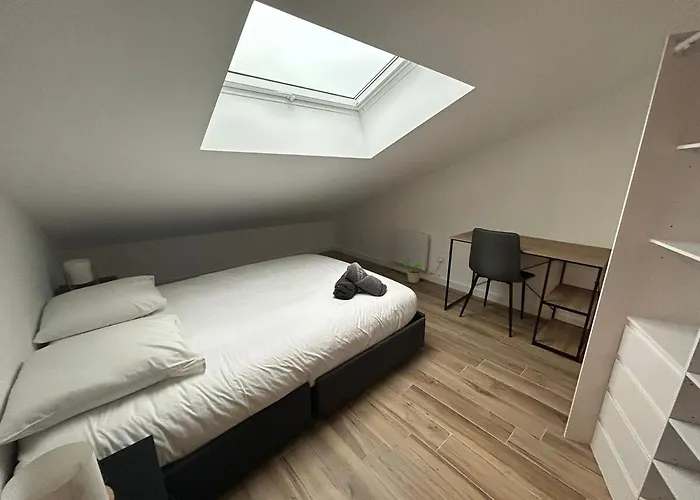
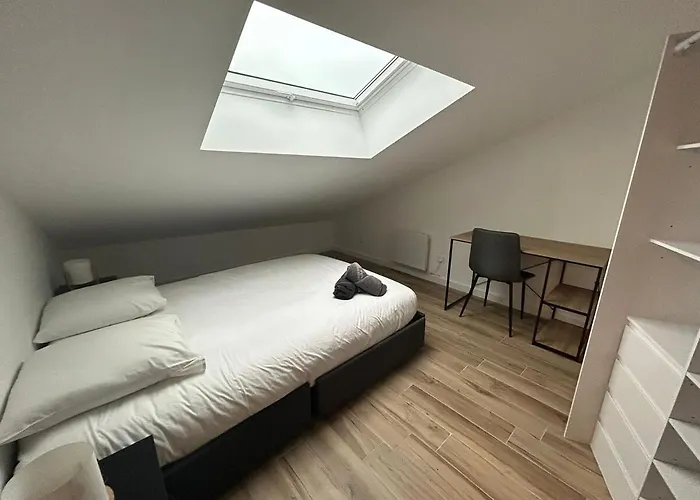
- potted plant (413, 268)
